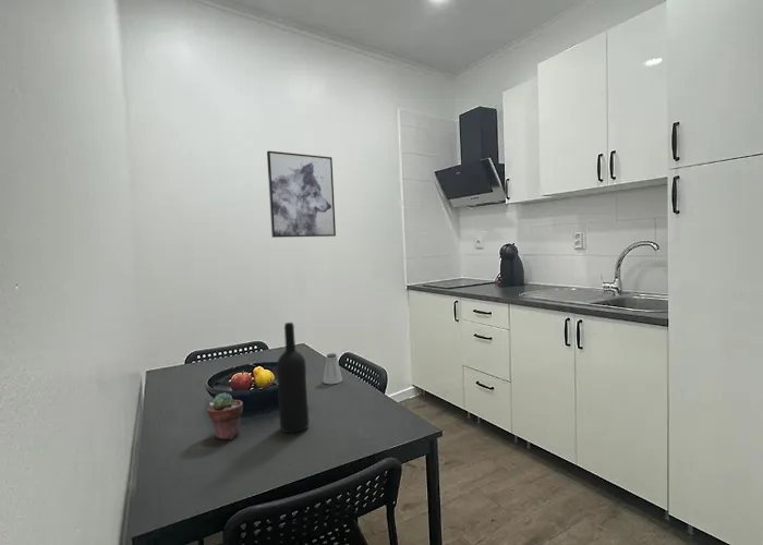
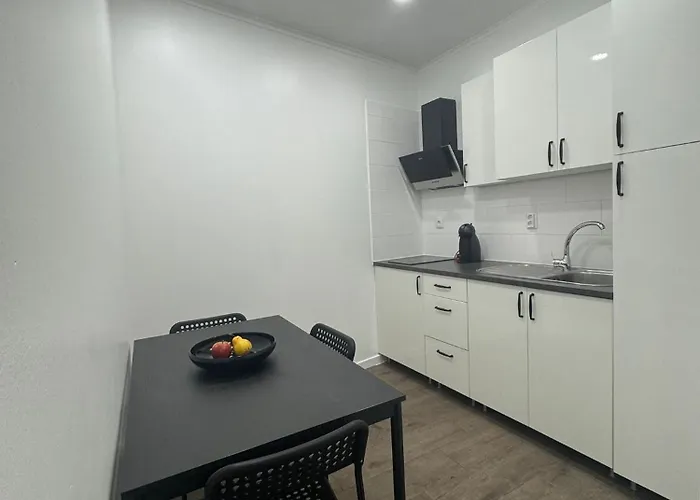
- wall art (302, 195)
- potted succulent (226, 413)
- wine bottle (291, 375)
- saltshaker (331, 367)
